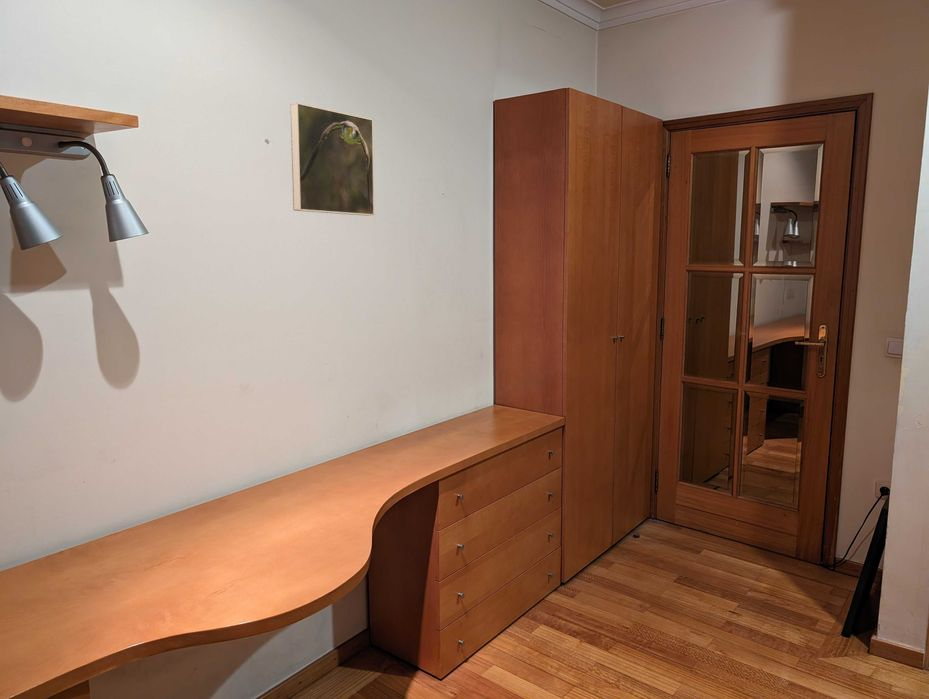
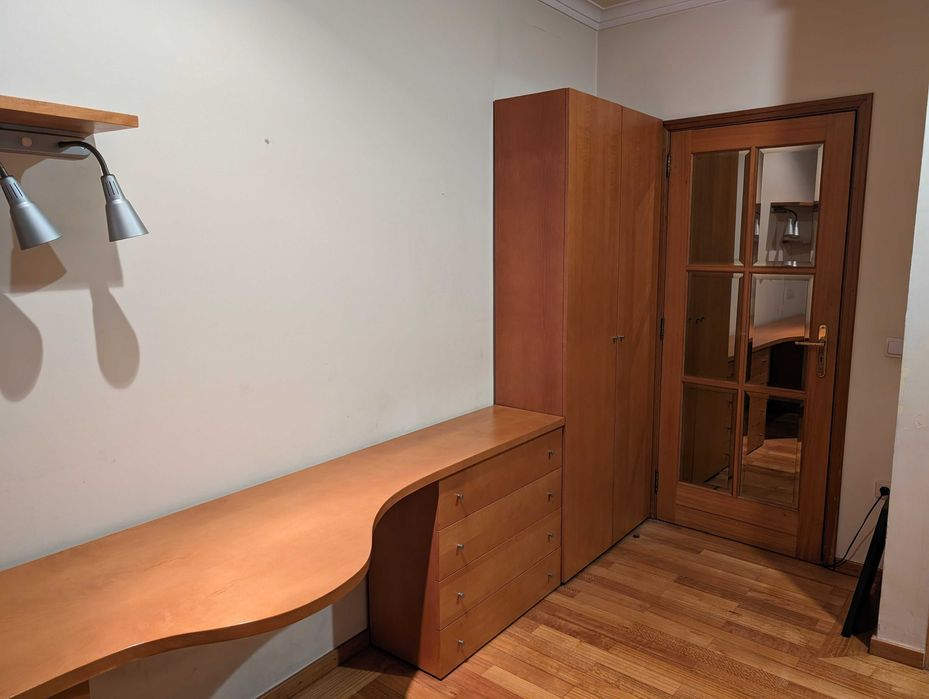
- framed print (334, 163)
